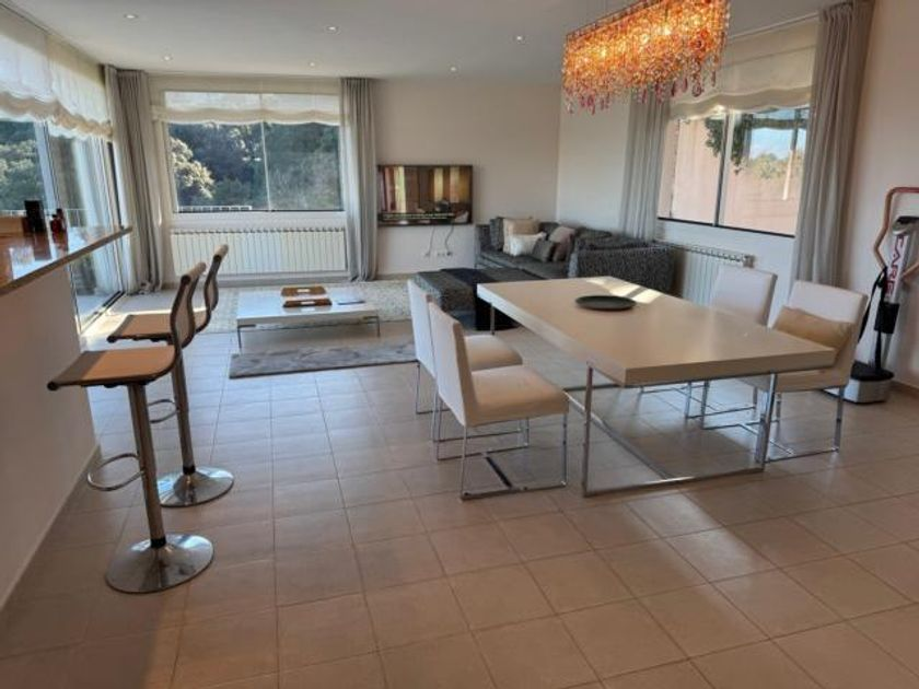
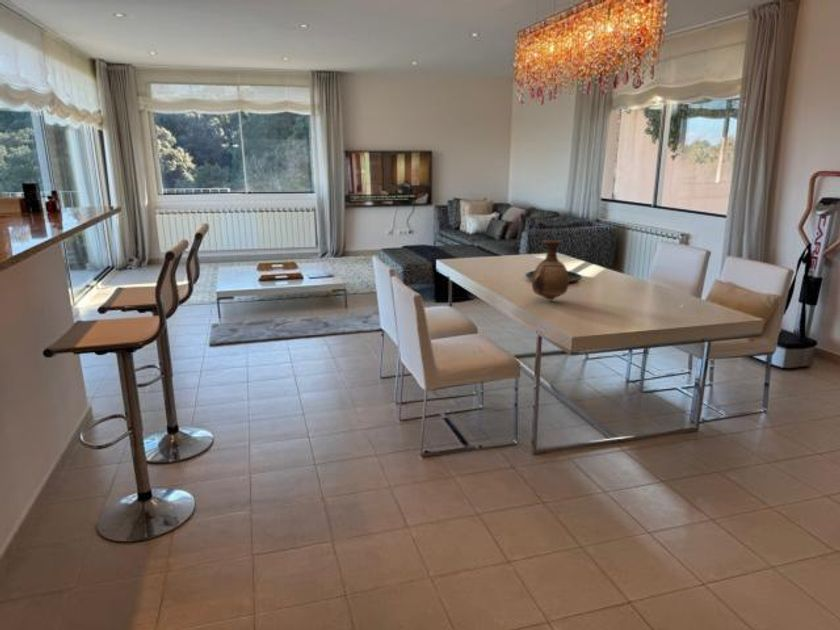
+ vase (550, 270)
